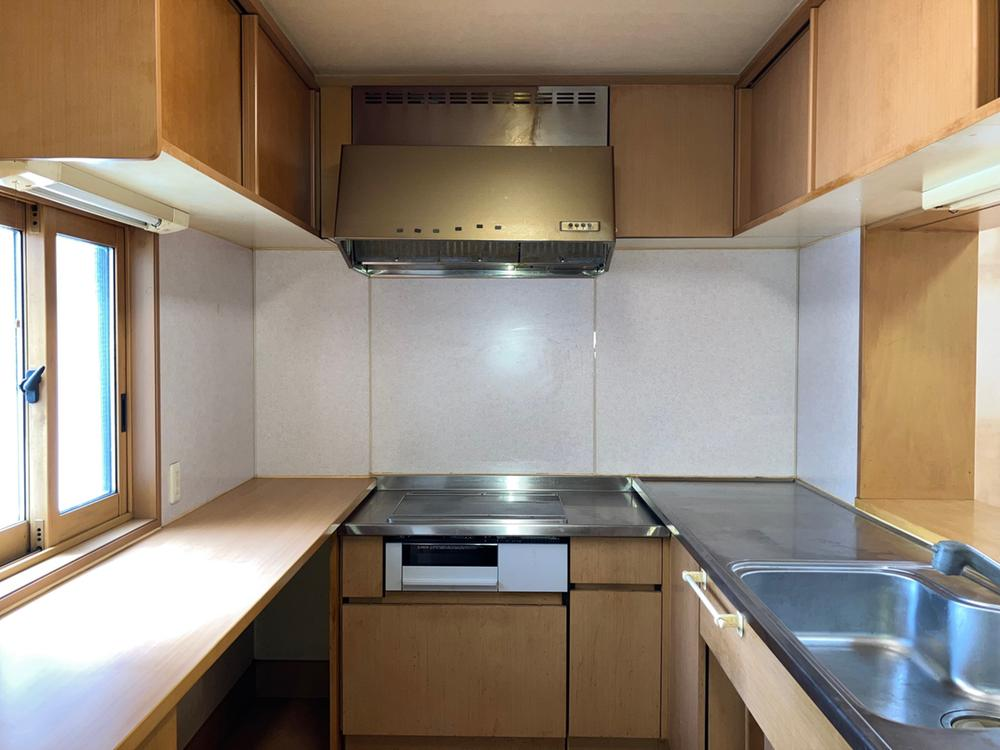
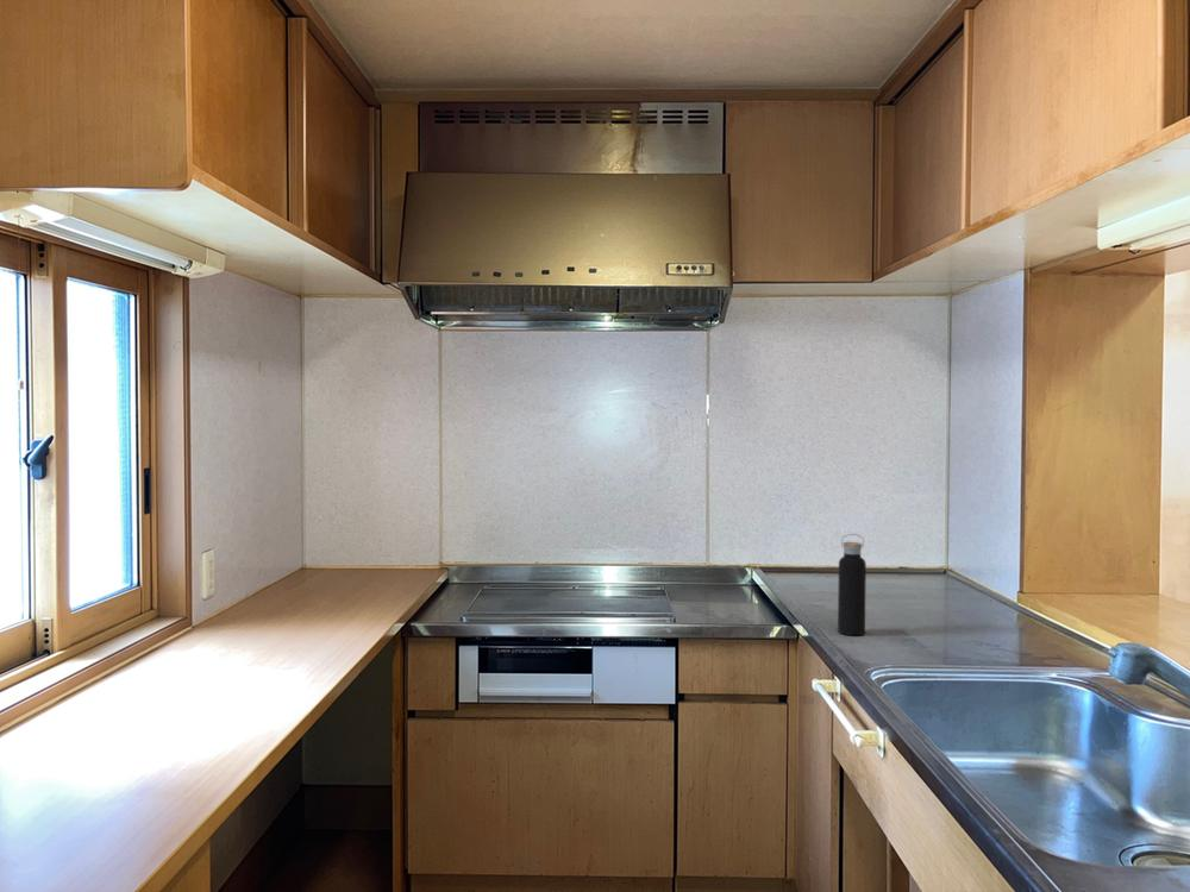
+ water bottle (851, 583)
